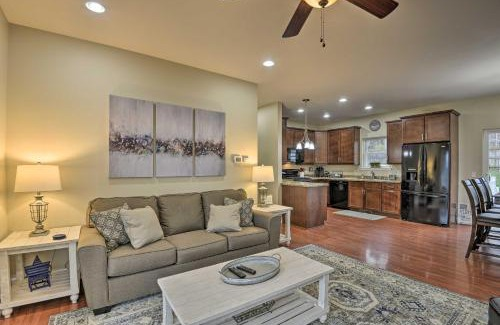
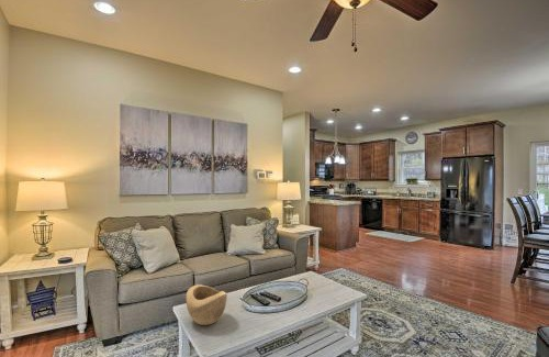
+ decorative bowl (206, 304)
